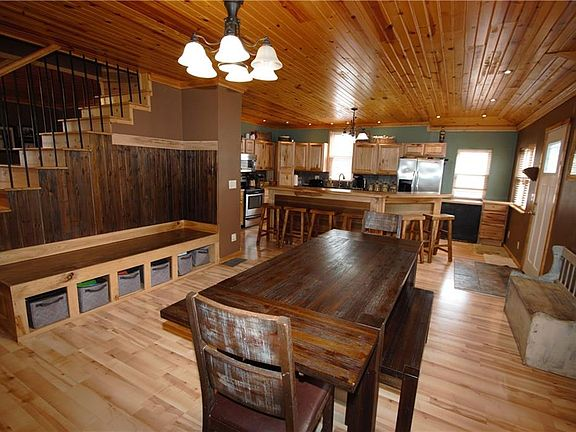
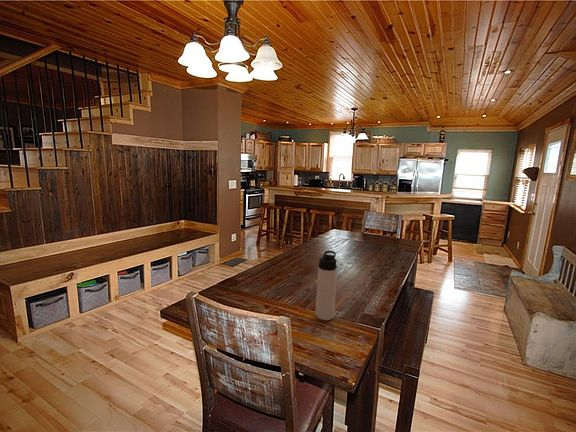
+ thermos bottle (327, 284)
